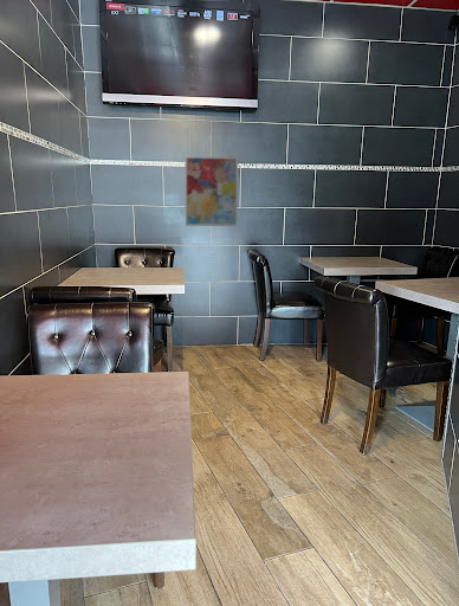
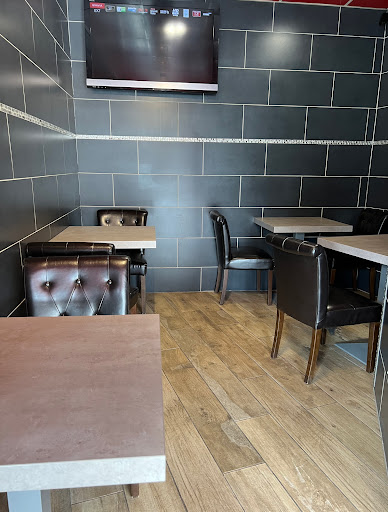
- wall art (211, 192)
